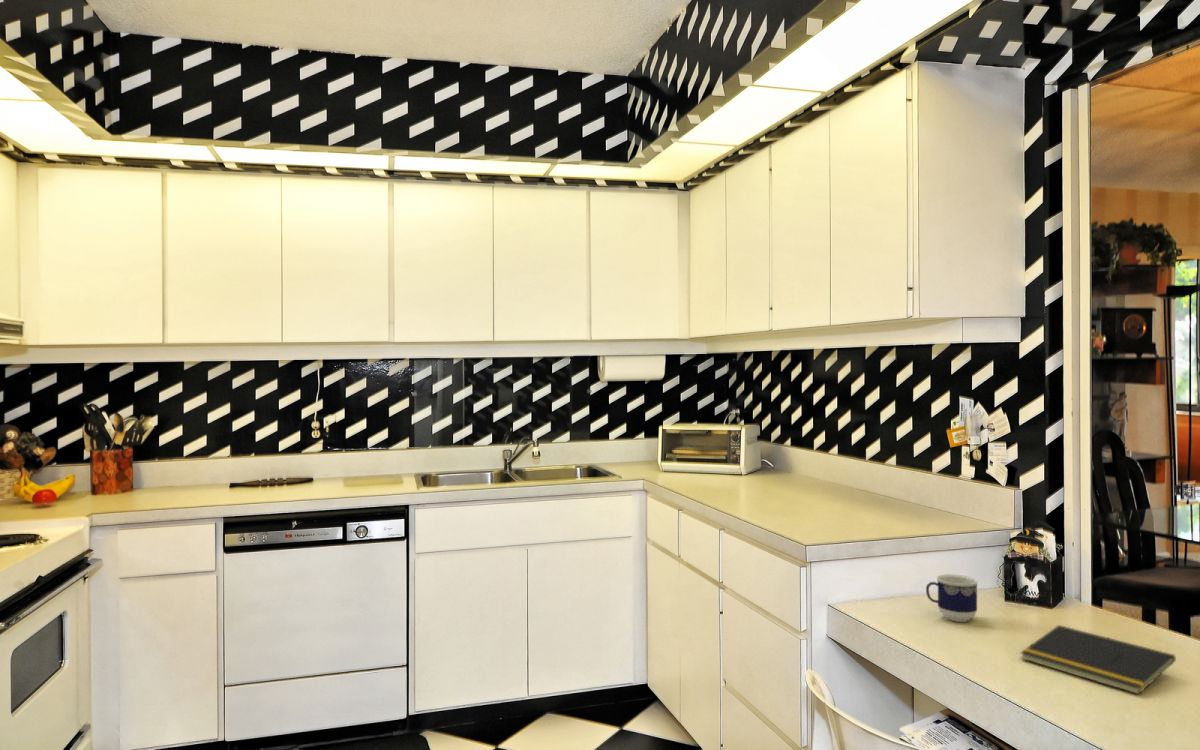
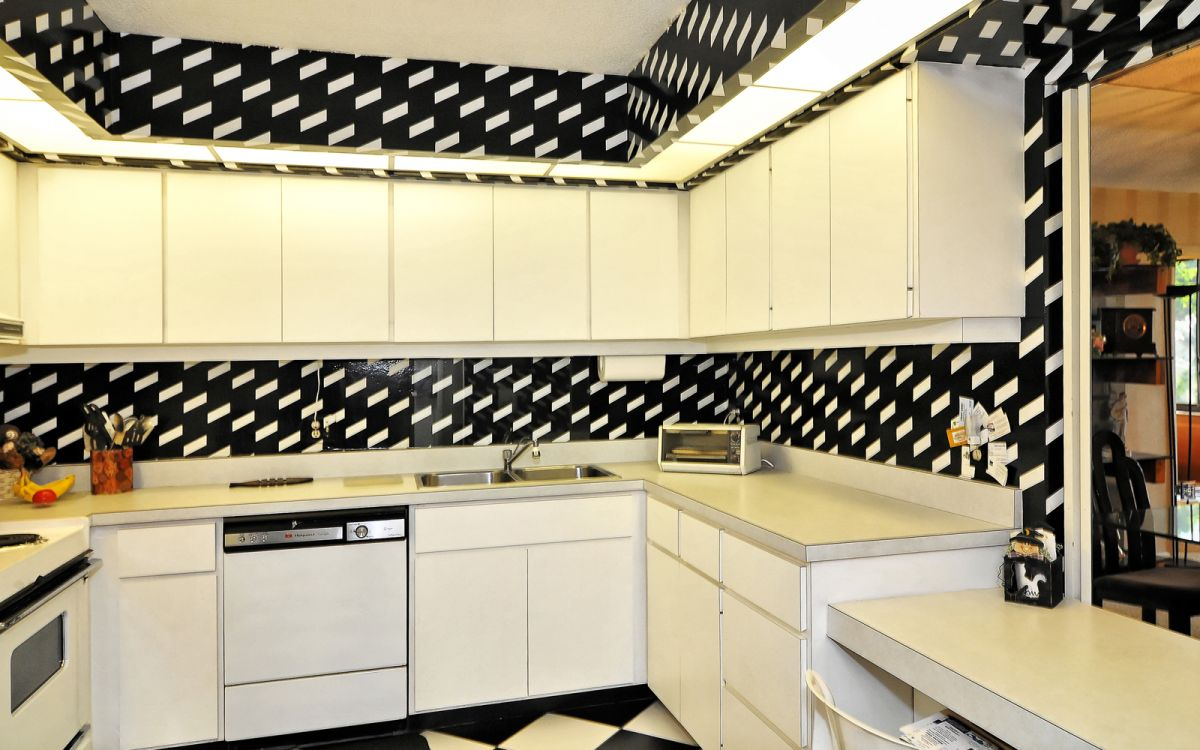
- cup (951, 598)
- notepad (1095, 656)
